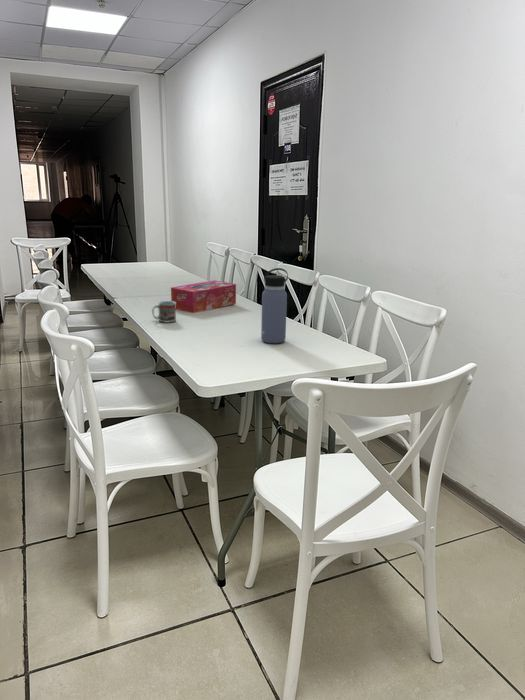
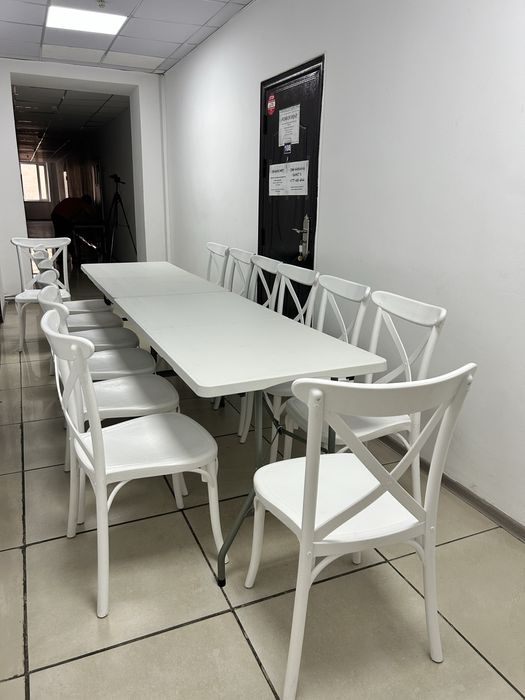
- tissue box (204, 295)
- cup (164, 311)
- water bottle (274, 304)
